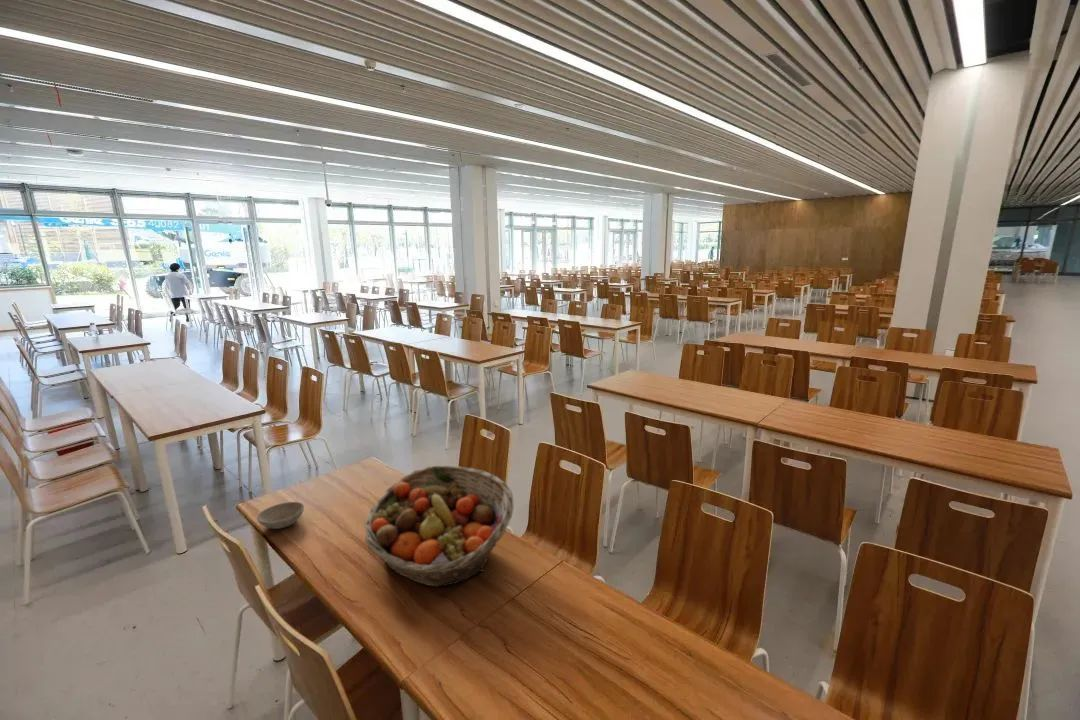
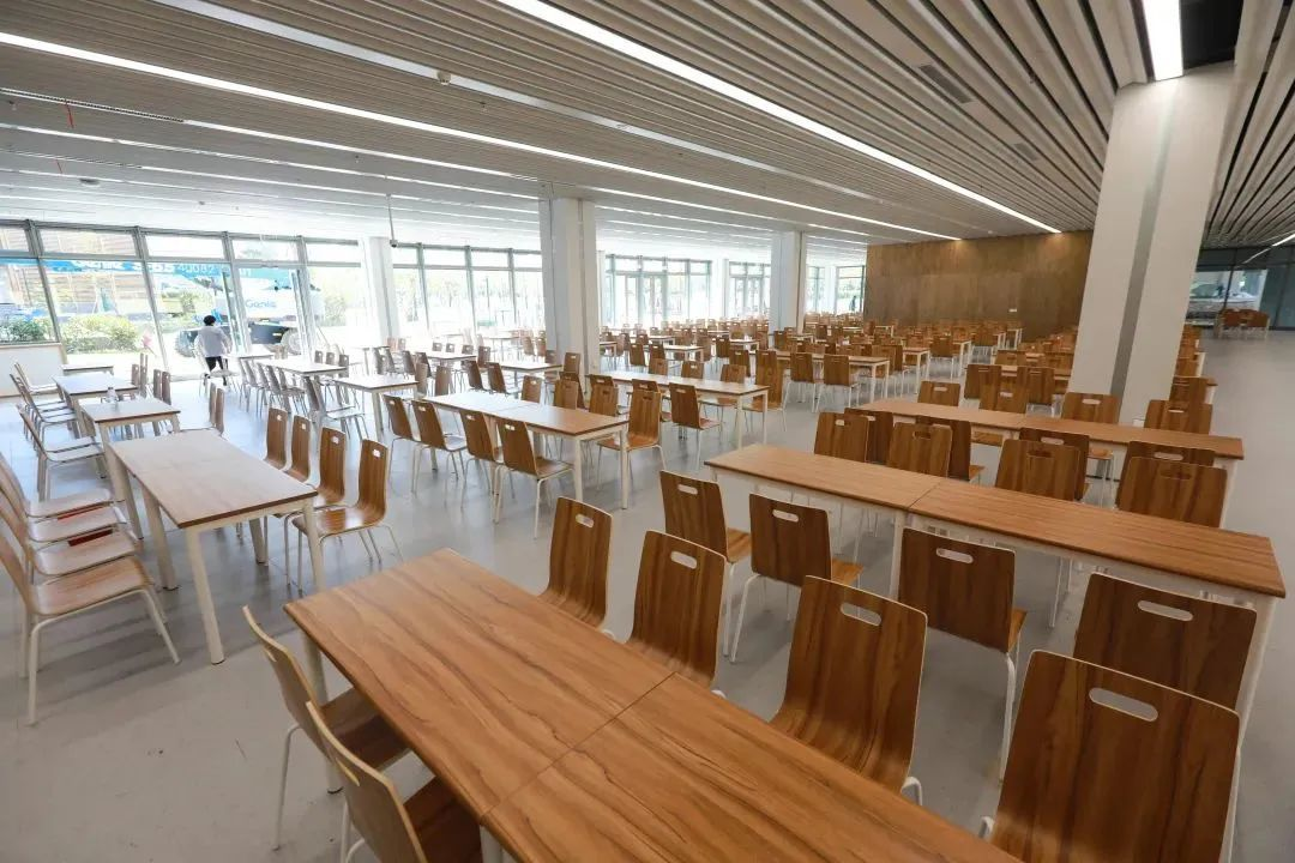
- fruit basket (439, 521)
- bowl (281, 517)
